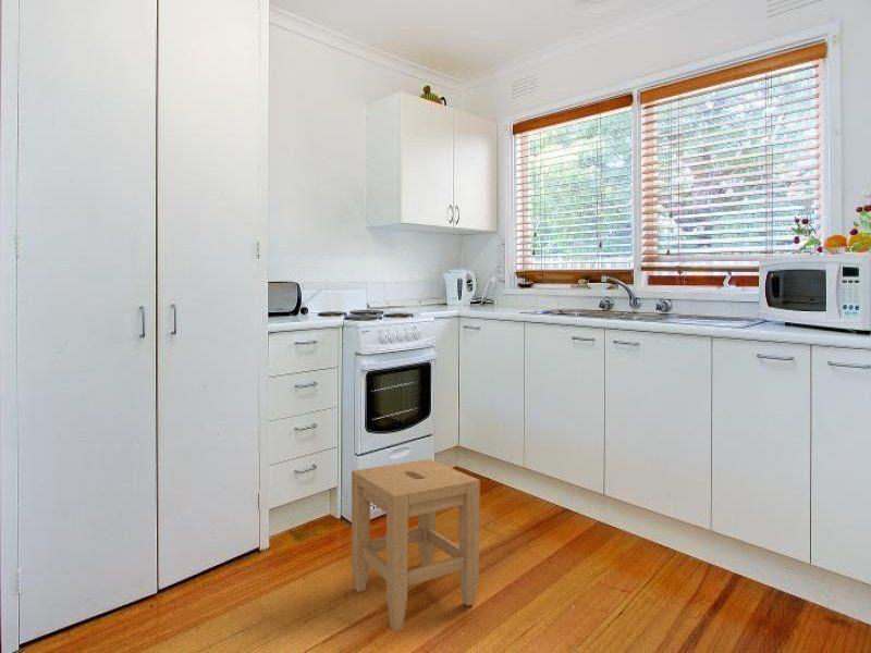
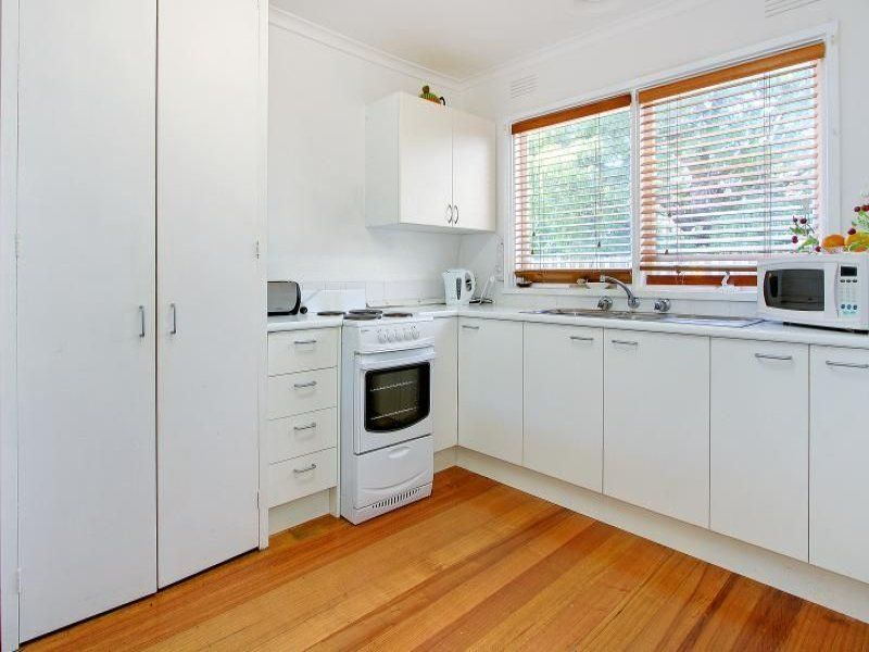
- stool (413, 535)
